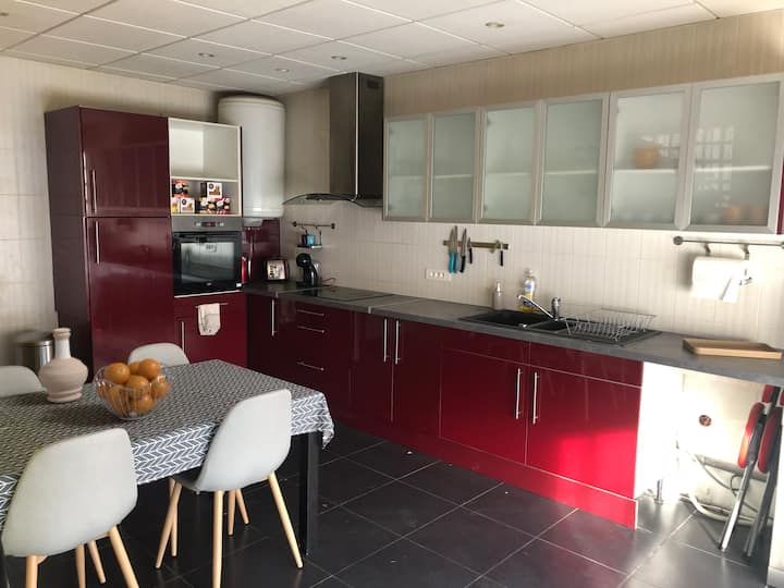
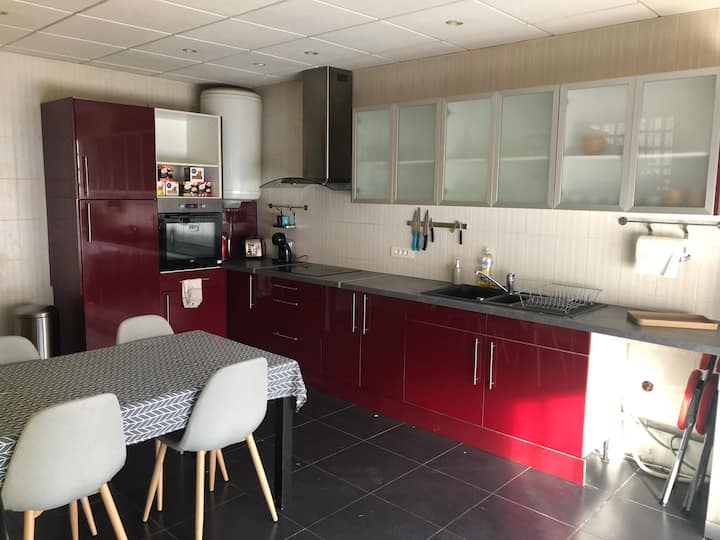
- bottle (62, 364)
- fruit basket (134, 388)
